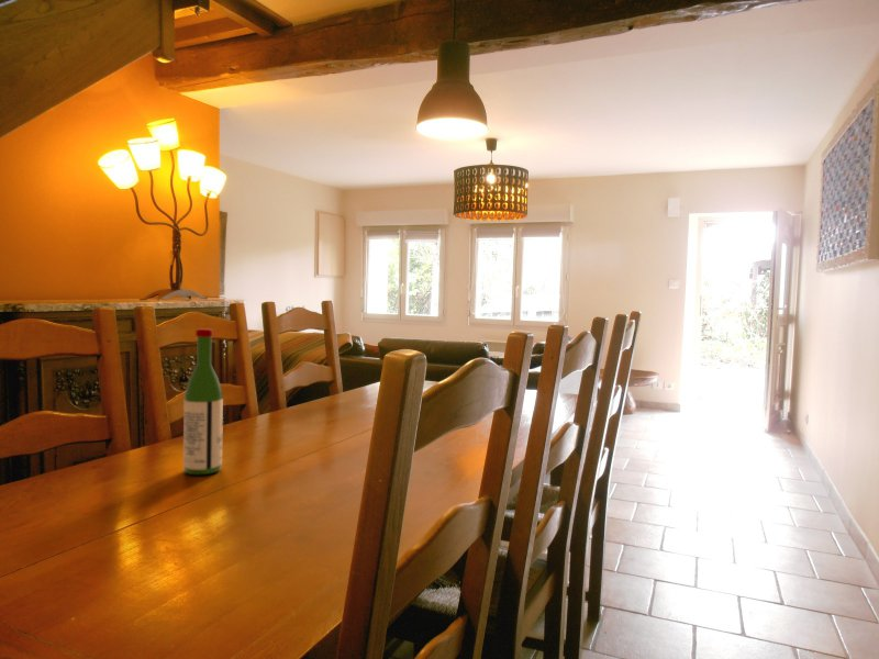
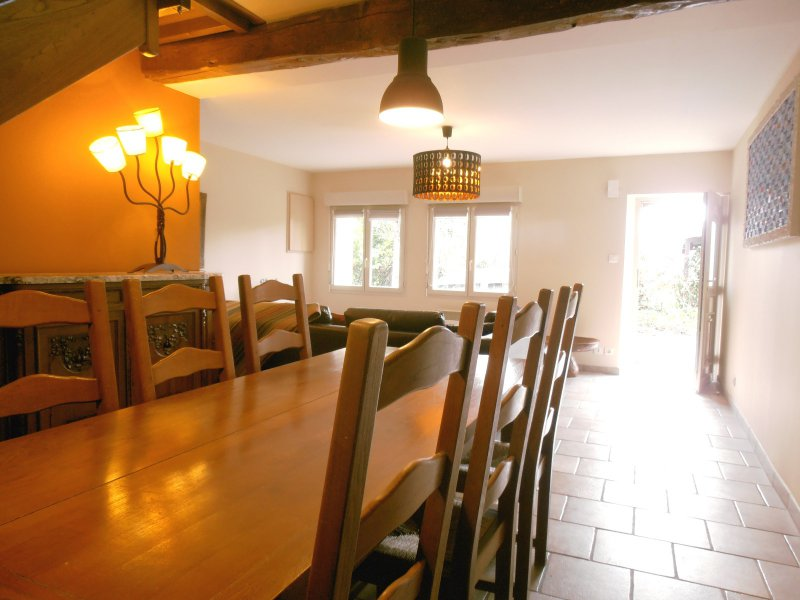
- wine bottle (203, 400)
